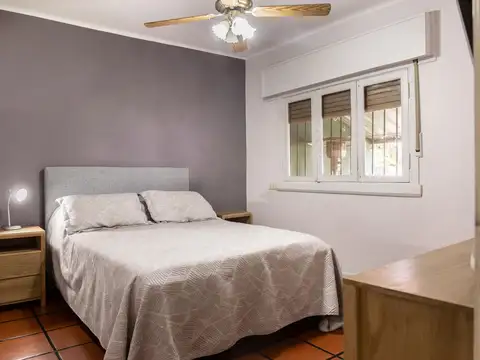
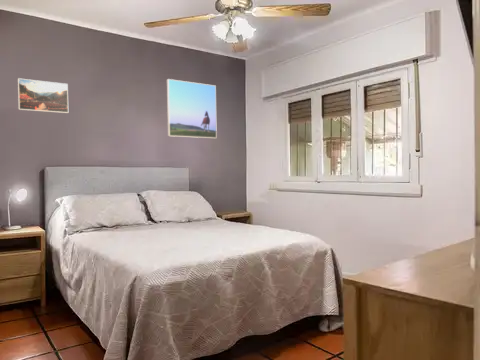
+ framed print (43, 96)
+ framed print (192, 109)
